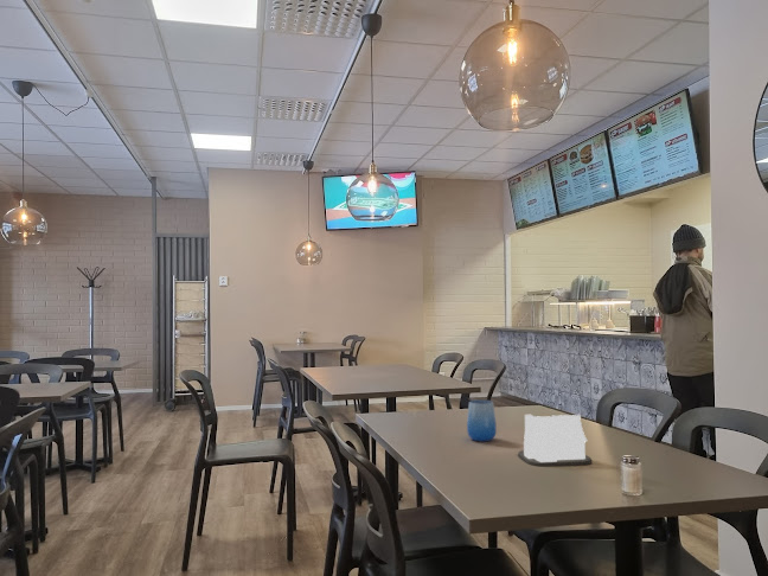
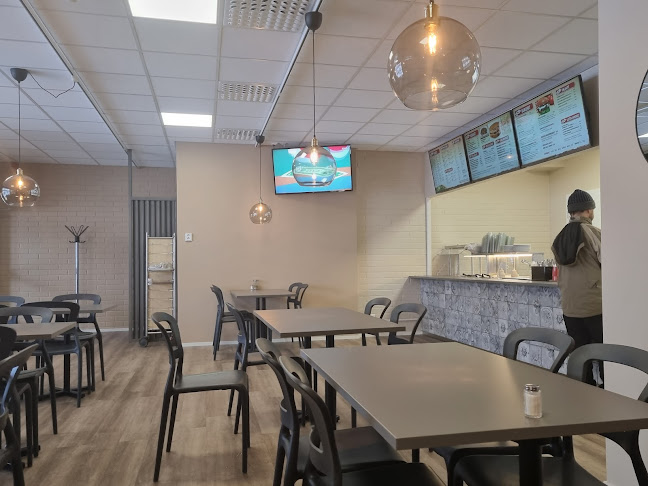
- cup (481, 420)
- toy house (553, 436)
